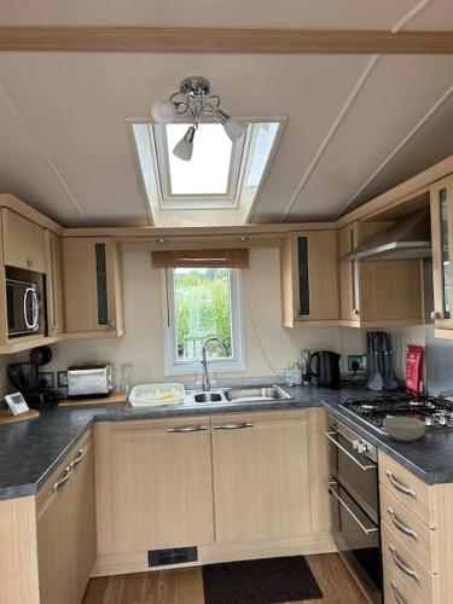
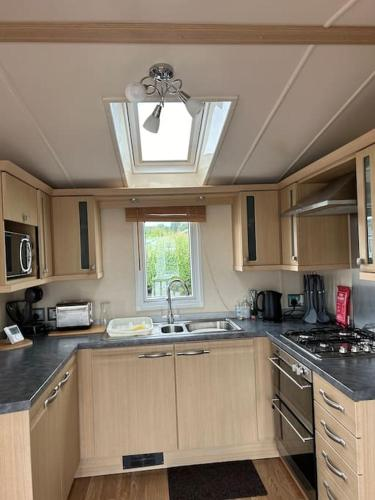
- cereal bowl (403, 430)
